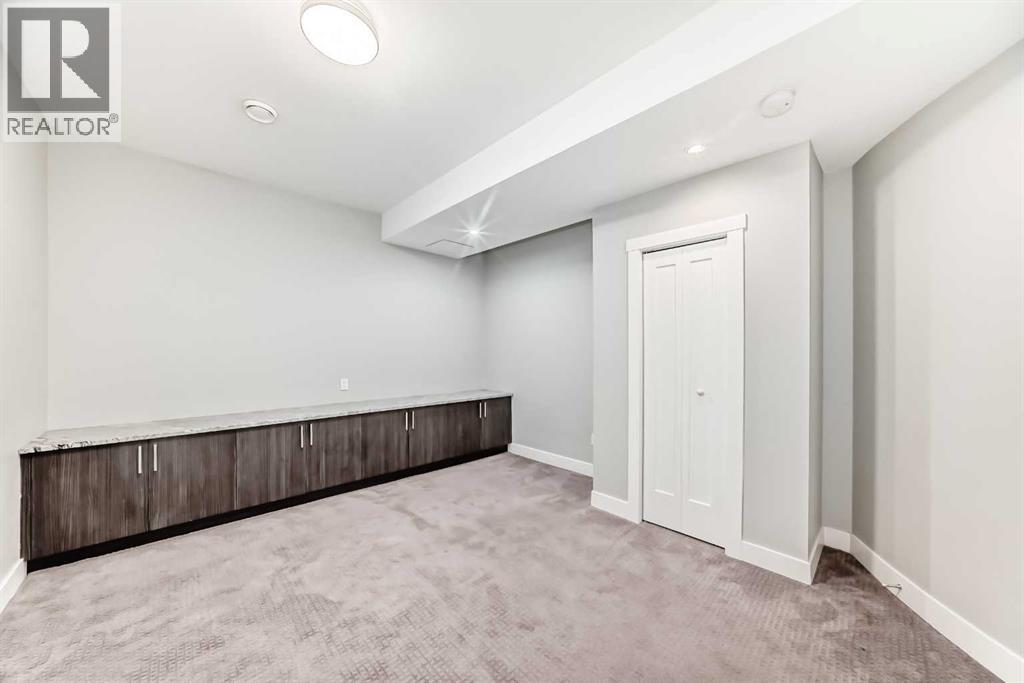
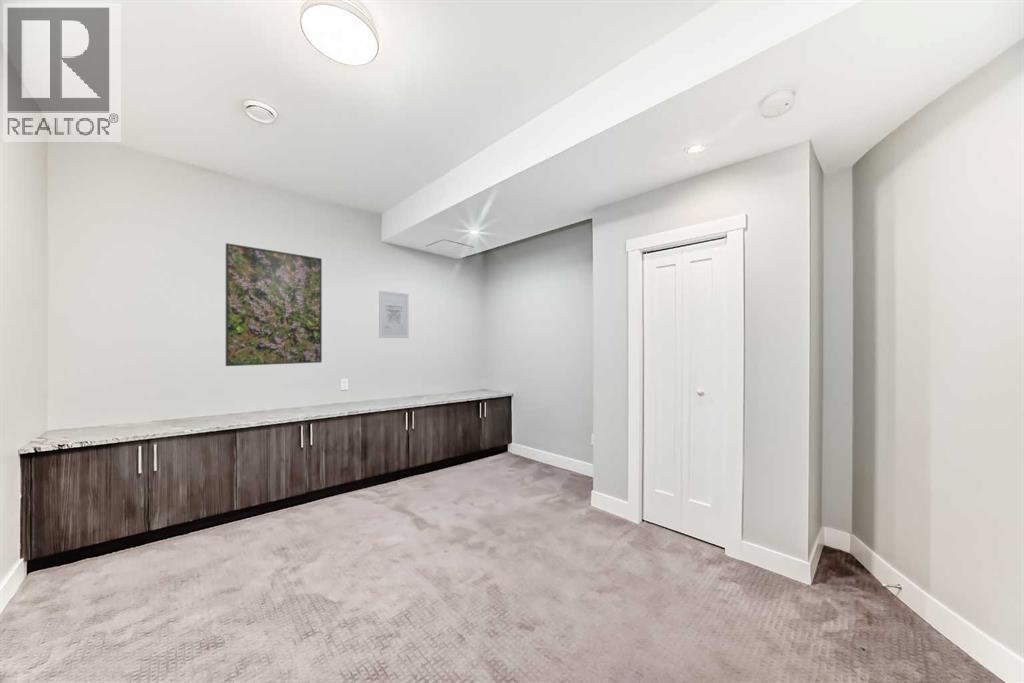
+ wall art (394, 315)
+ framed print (277, 307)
